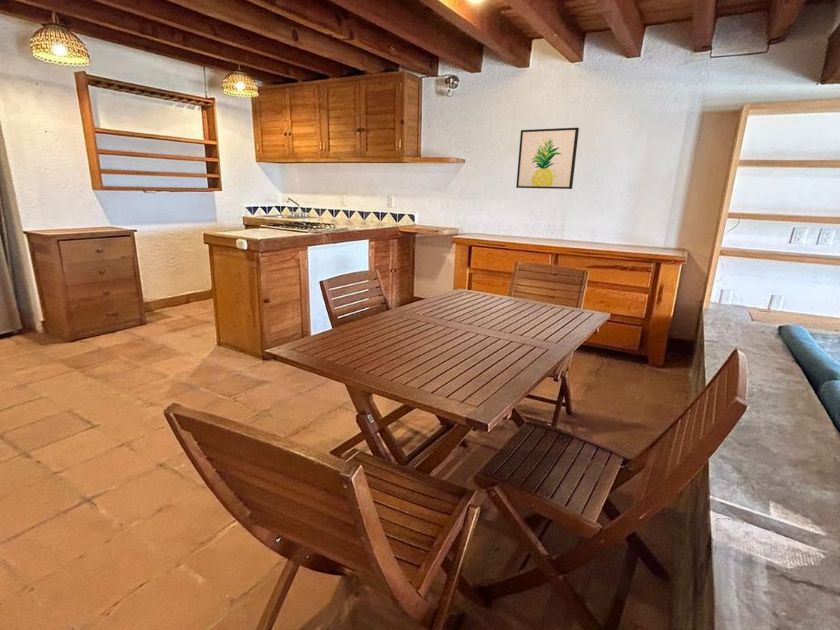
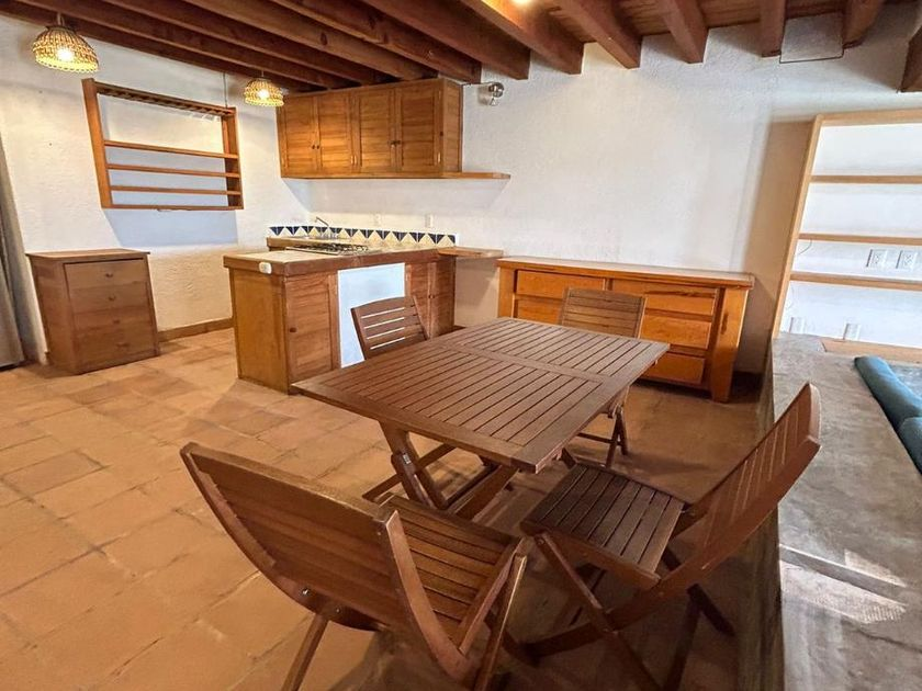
- wall art (546, 159)
